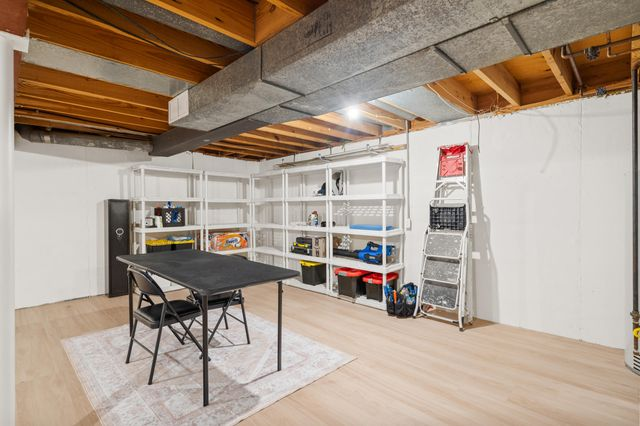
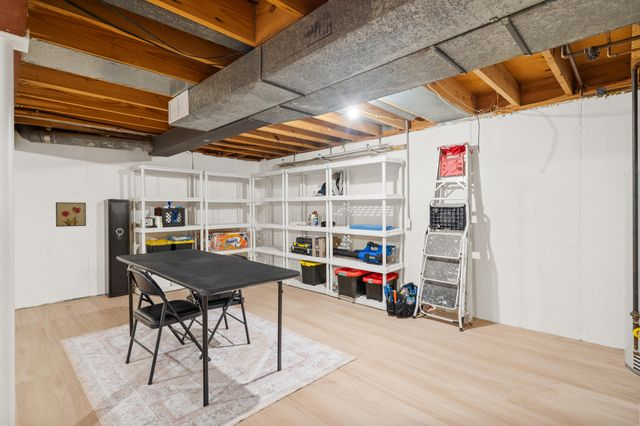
+ wall art (71, 214)
